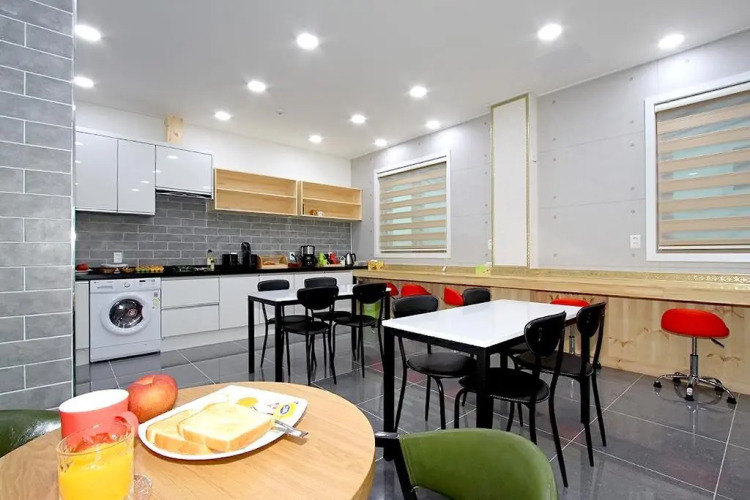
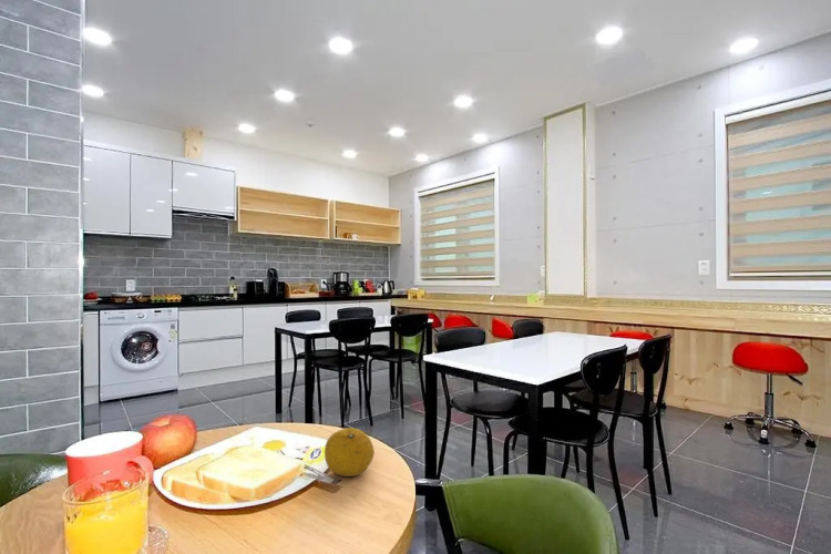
+ fruit (349, 450)
